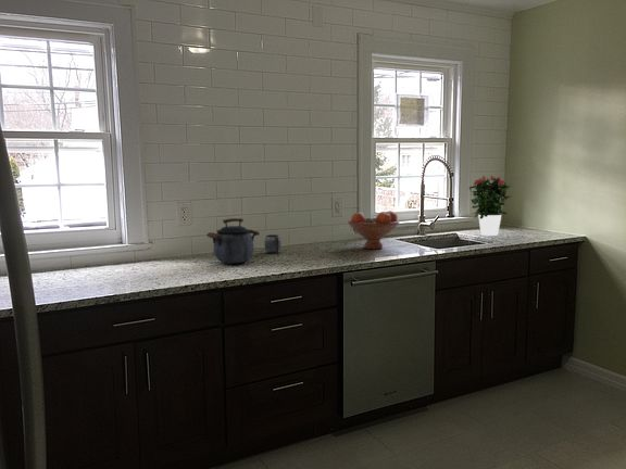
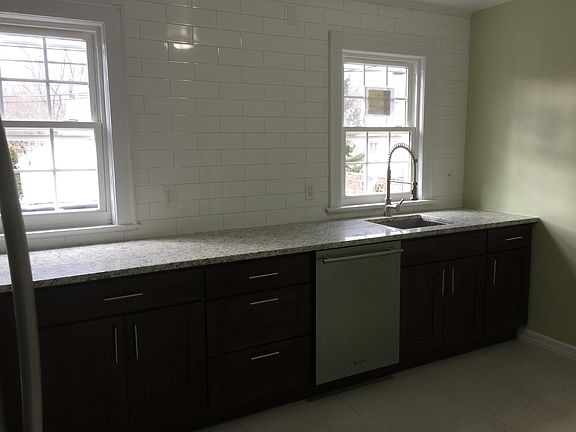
- mug (274, 244)
- fruit bowl (373, 229)
- kettle (233, 240)
- potted flower (489, 205)
